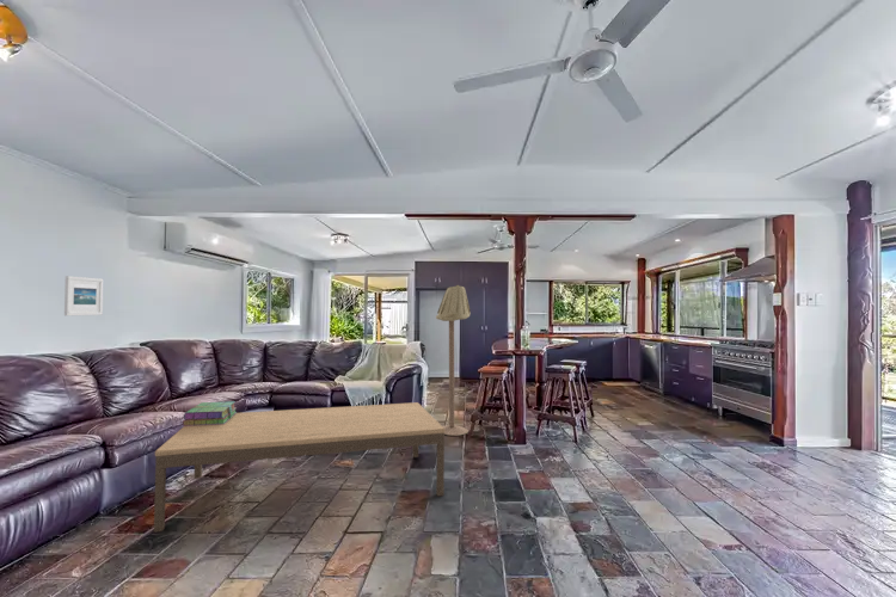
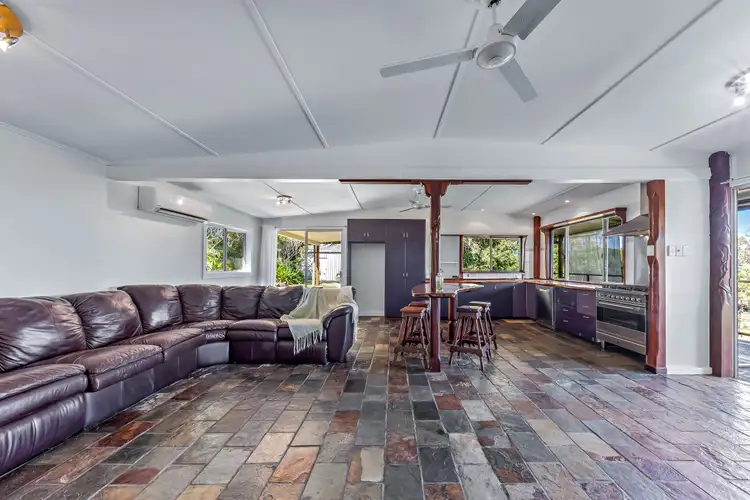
- stack of books (210, 412)
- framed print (84, 296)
- coffee table (313, 454)
- floor lamp (453, 358)
